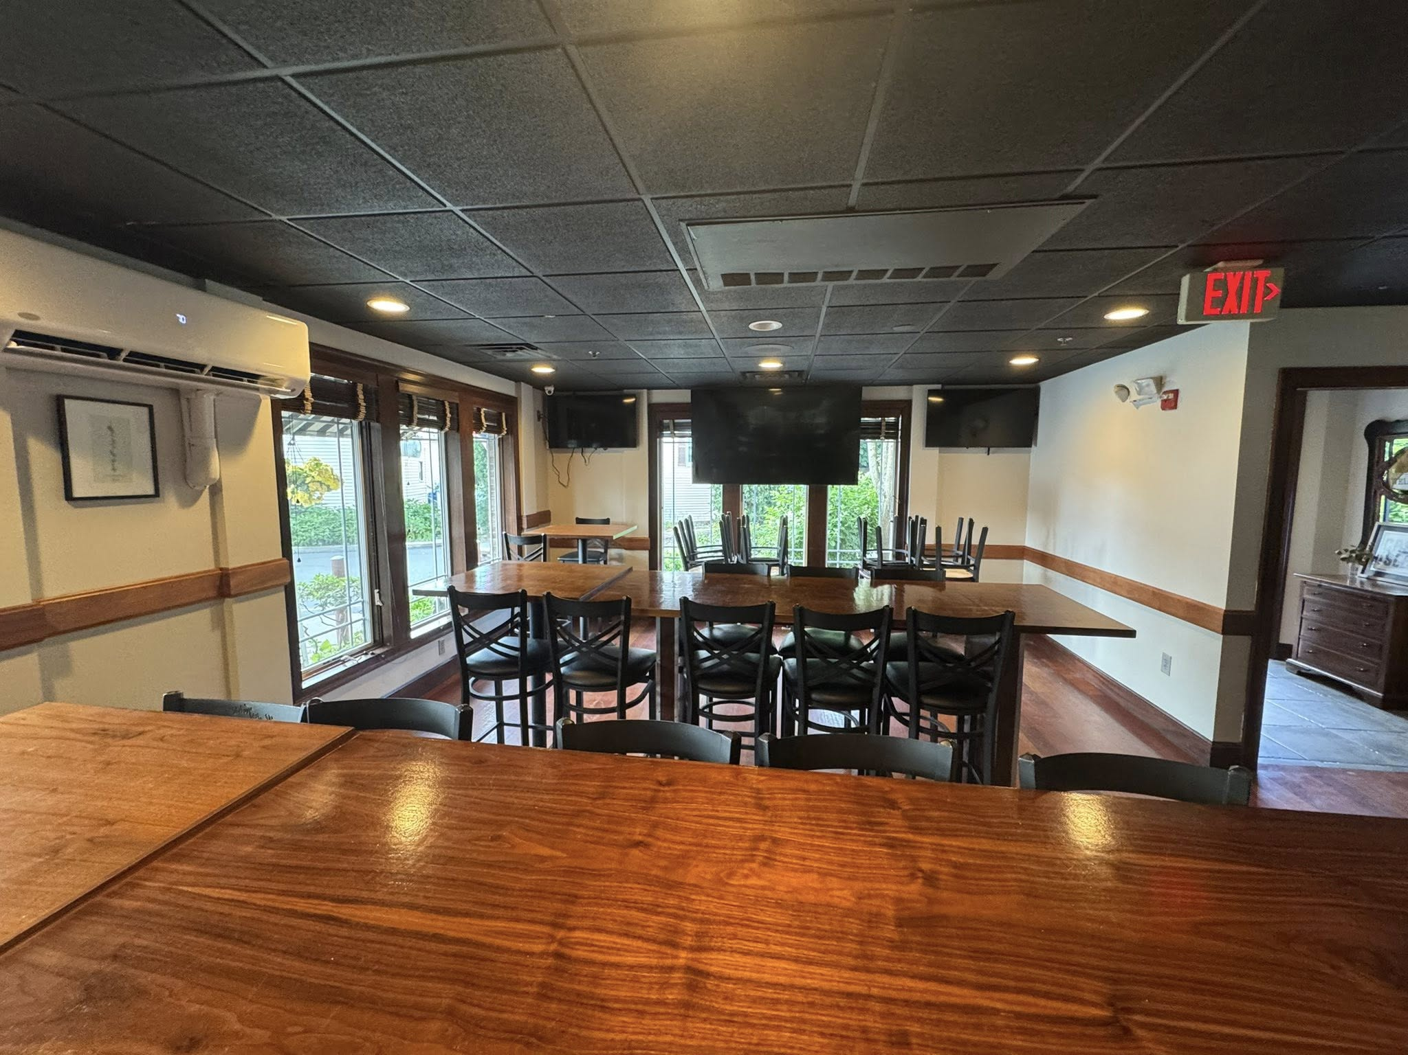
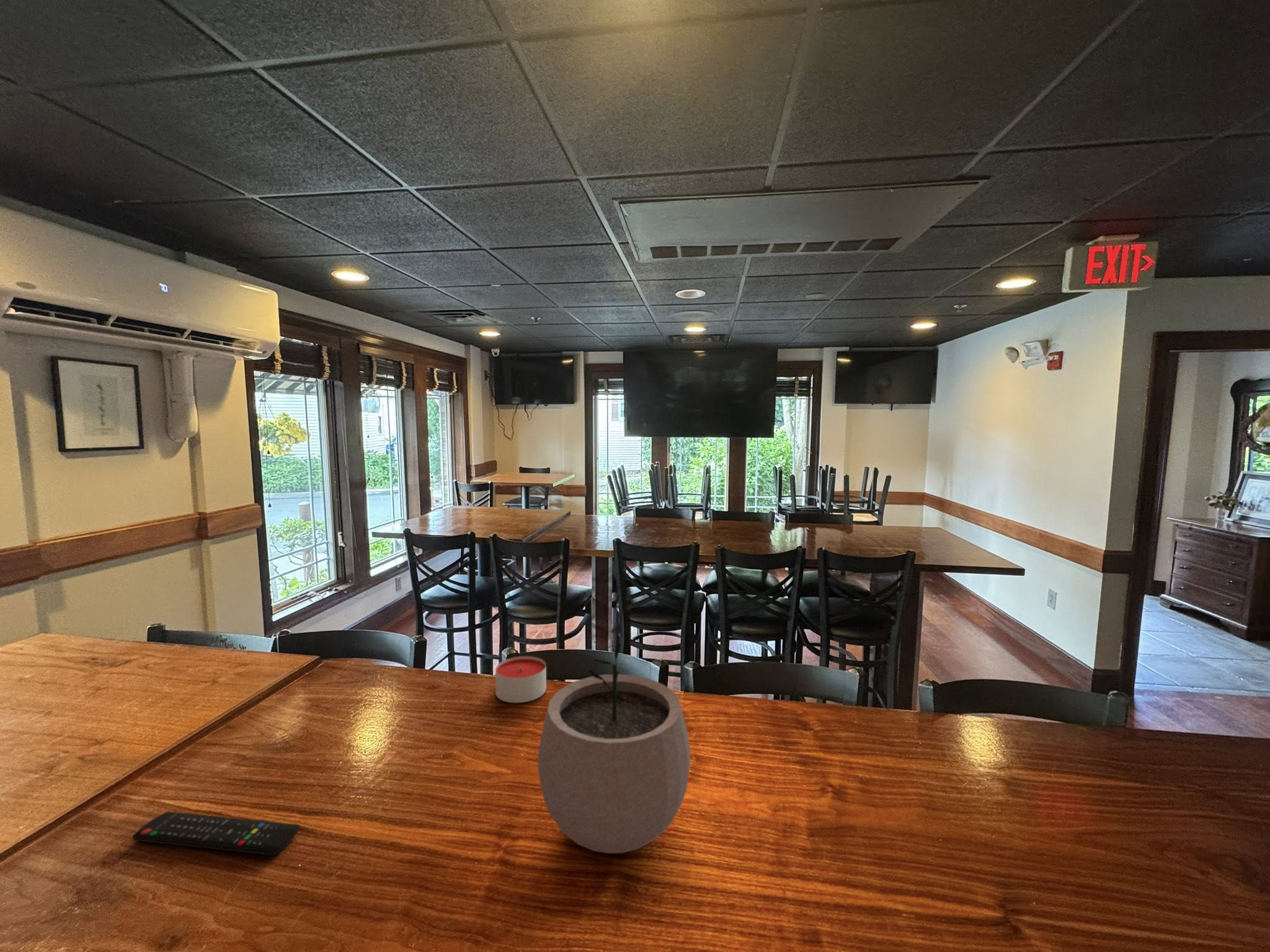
+ remote control (216, 834)
+ plant pot (615, 739)
+ candle (521, 677)
